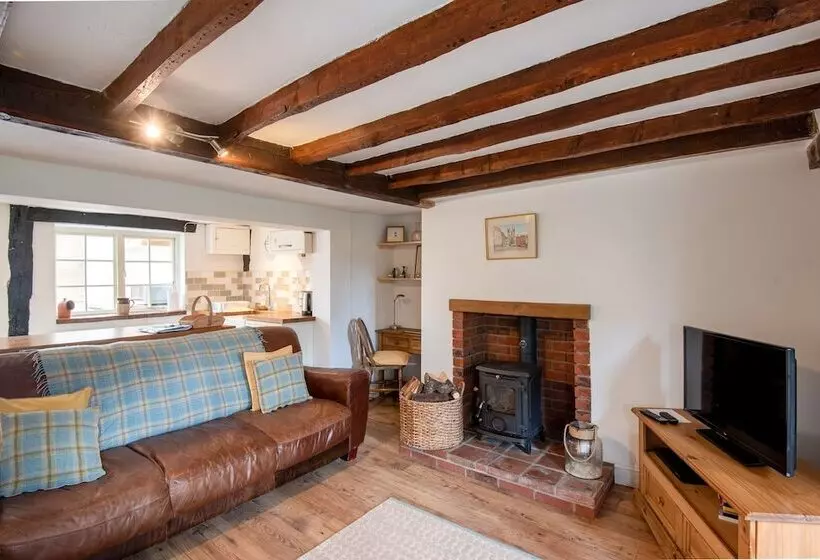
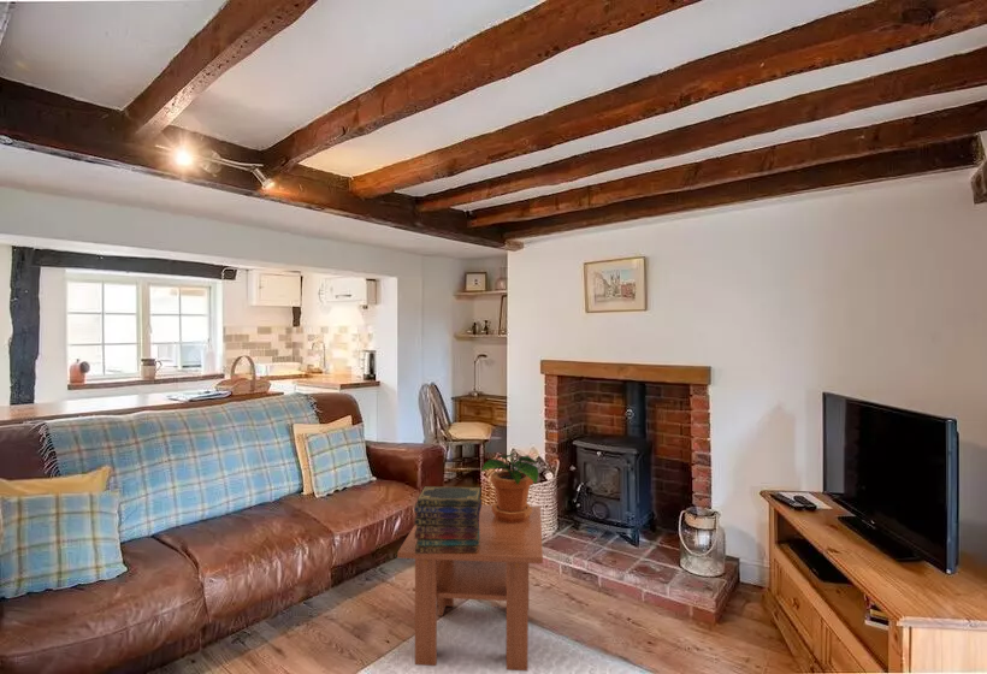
+ coffee table (477, 579)
+ book stack (449, 518)
+ potted plant (512, 487)
